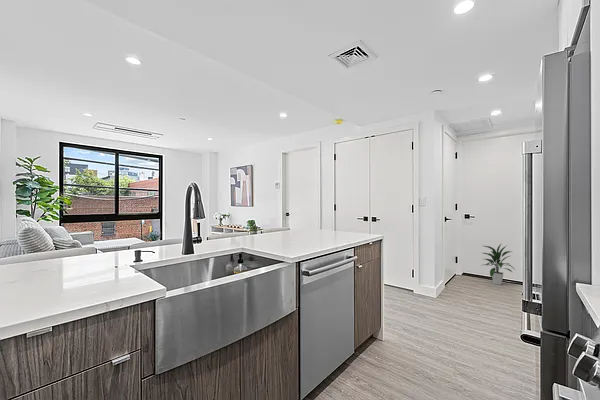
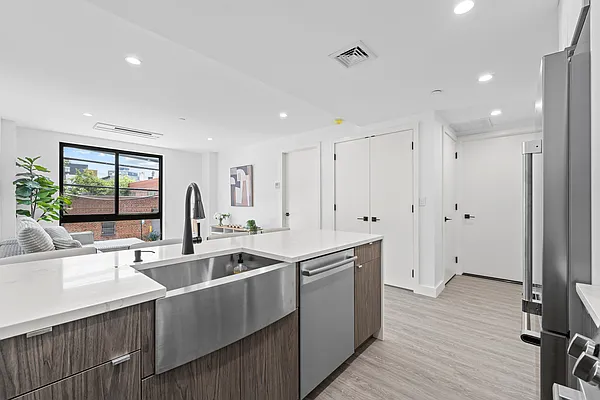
- indoor plant (496, 263)
